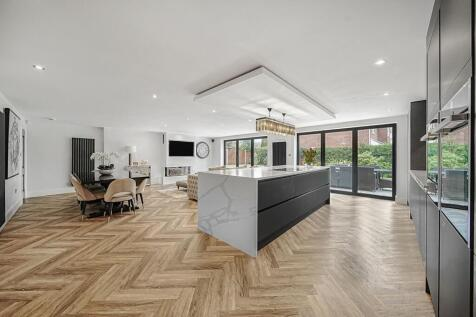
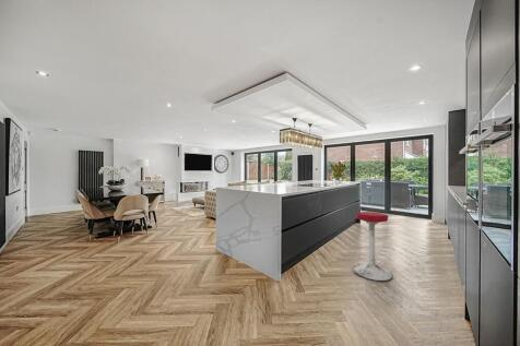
+ stool (371, 242)
